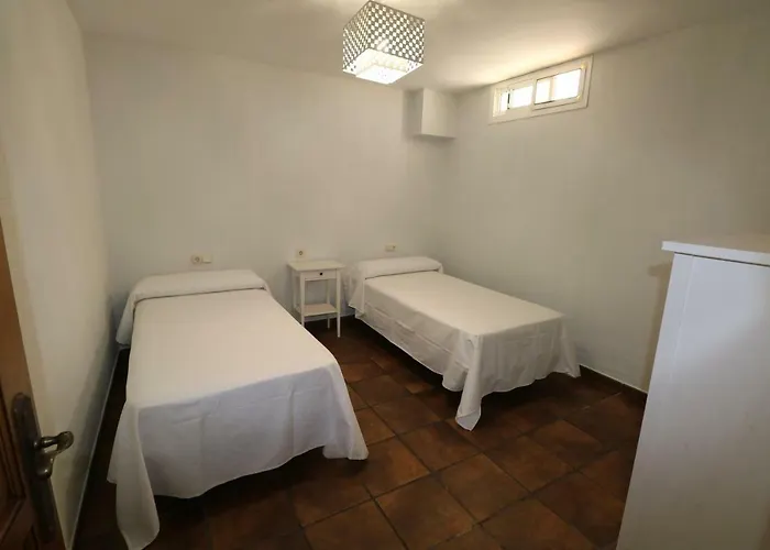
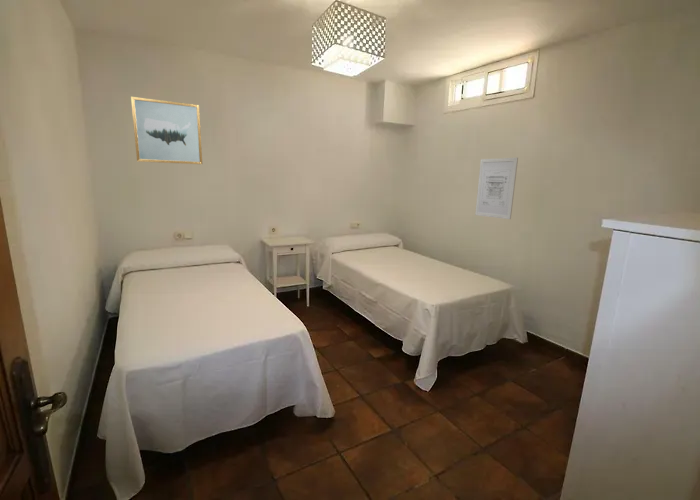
+ wall art (495, 188)
+ wall art (168, 132)
